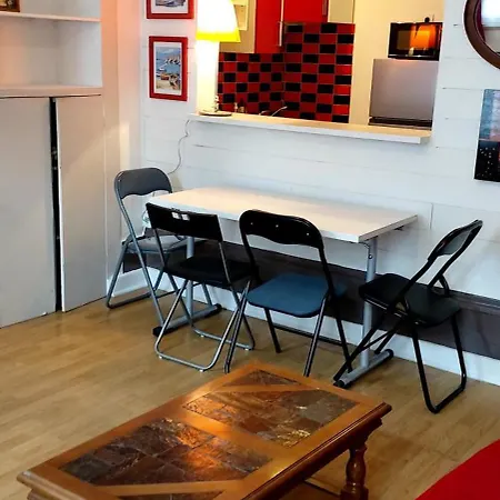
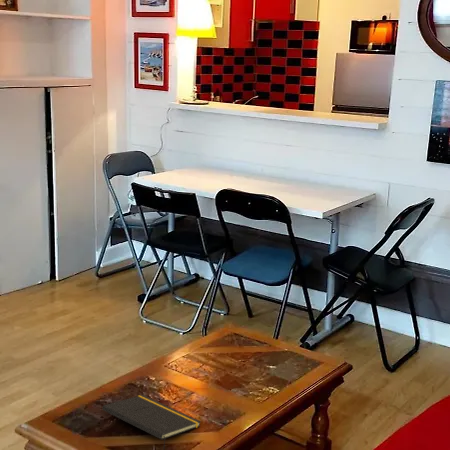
+ notepad (151, 415)
